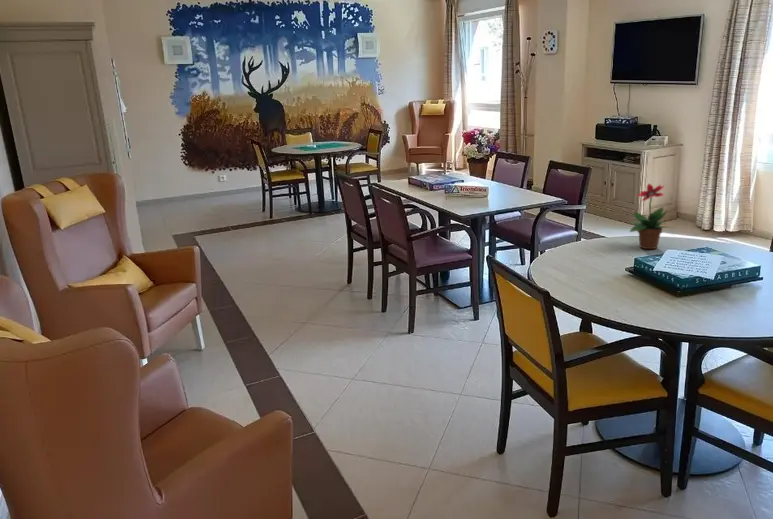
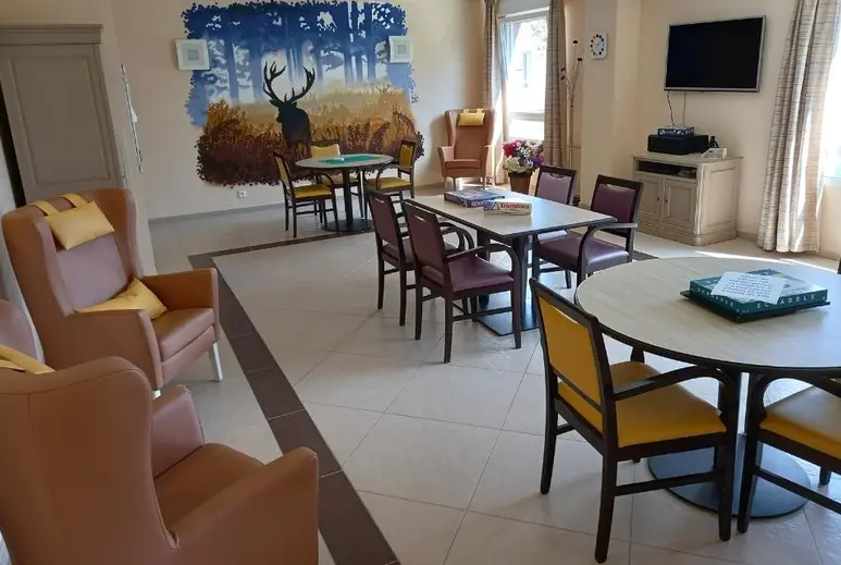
- potted flower (650, 216)
